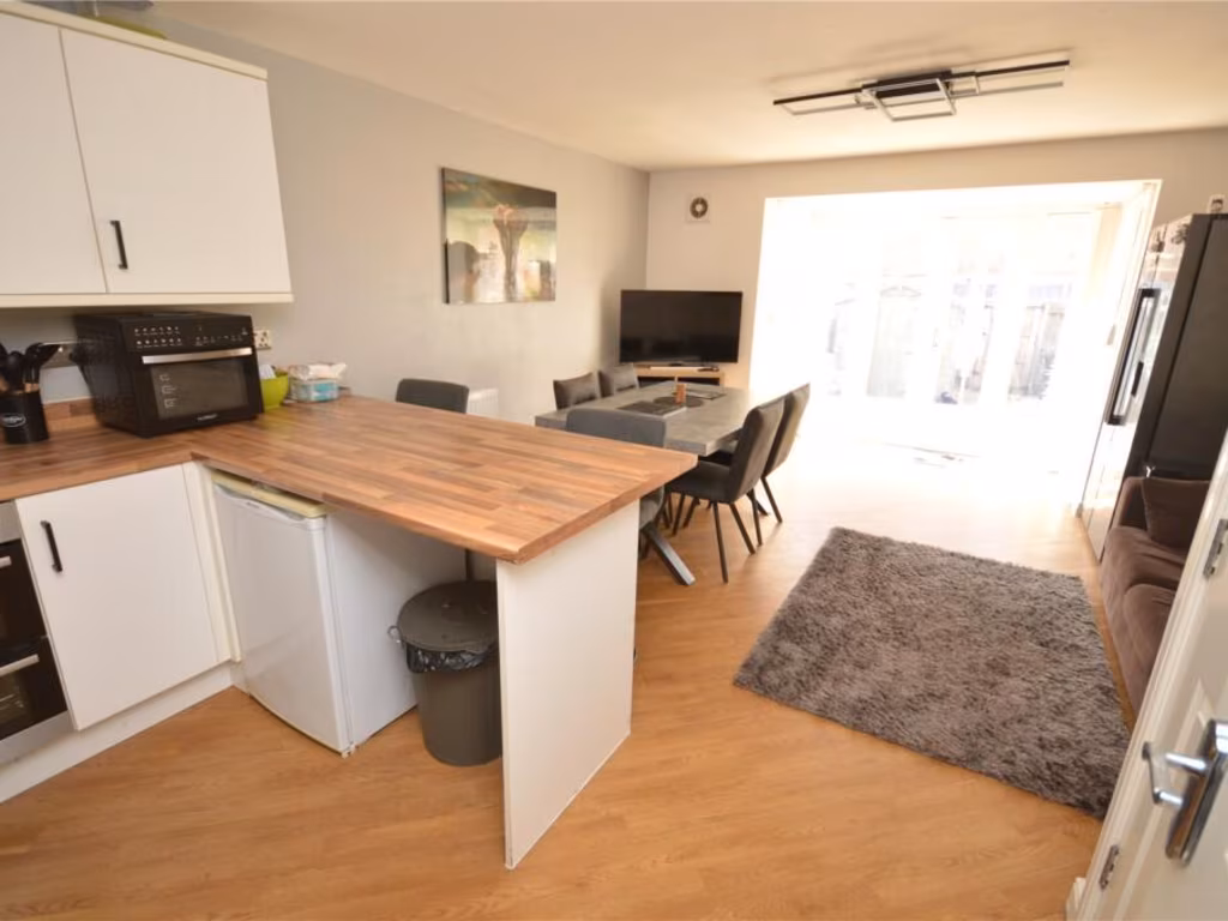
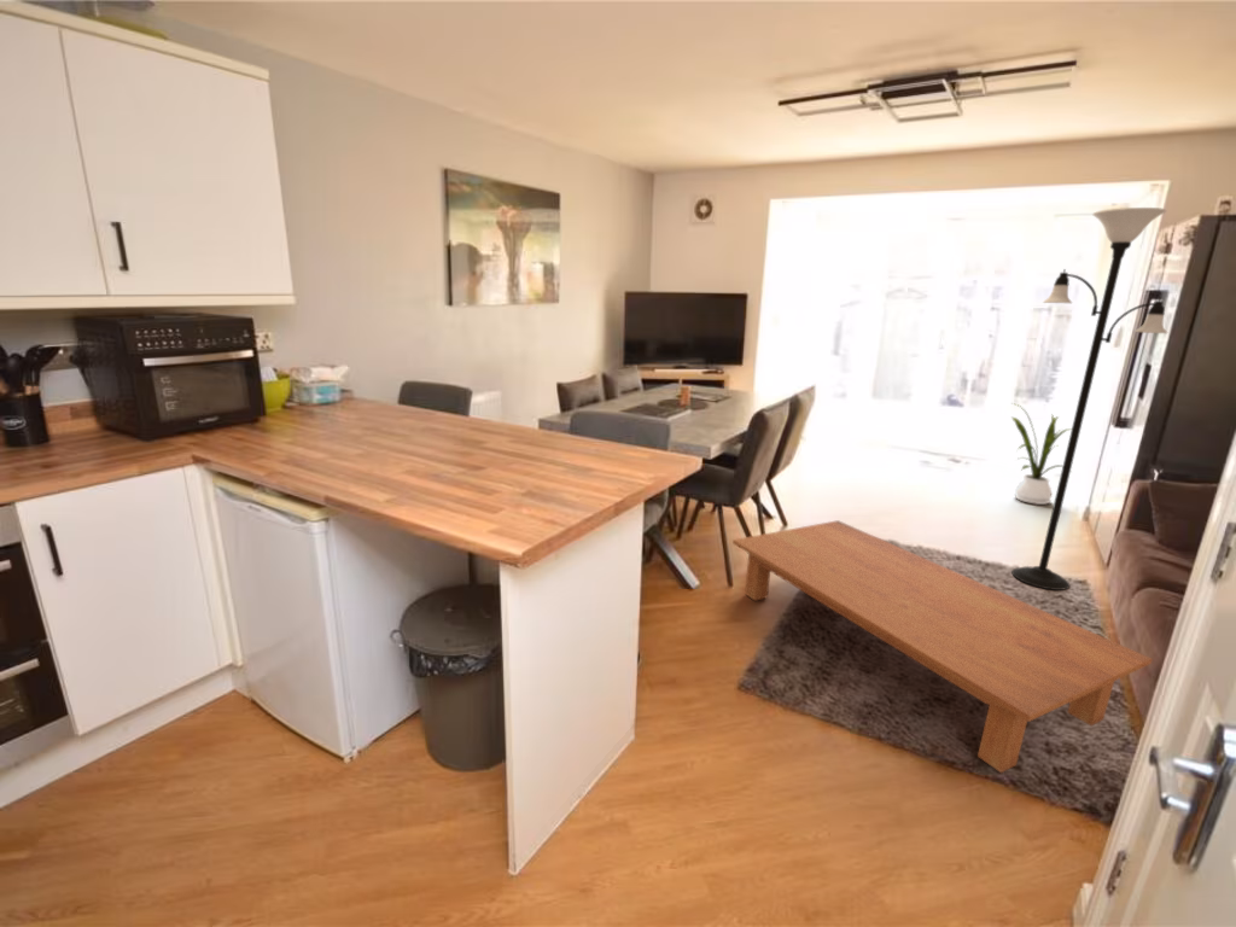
+ floor lamp (1080, 409)
+ coffee table (899, 618)
+ house plant (1037, 453)
